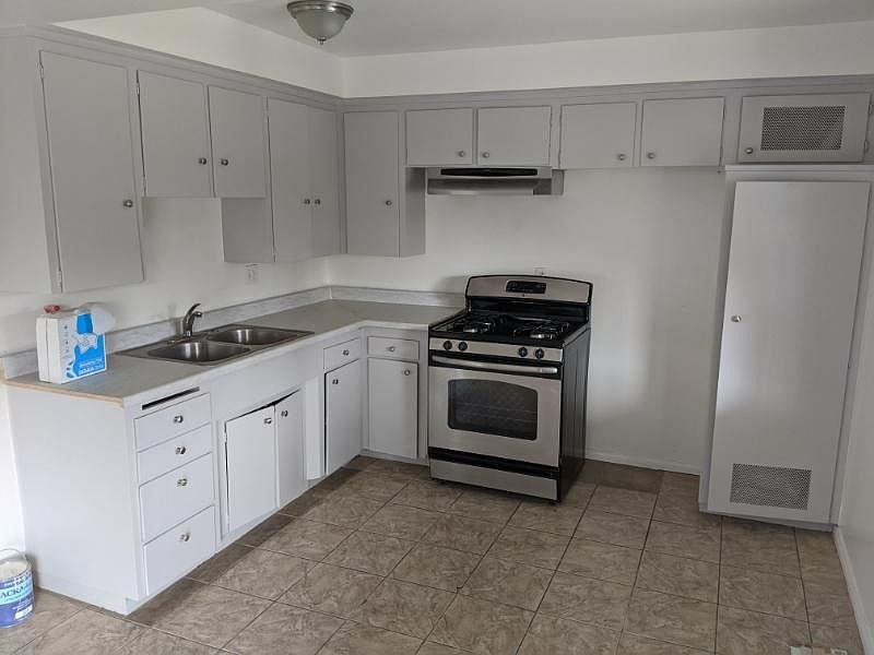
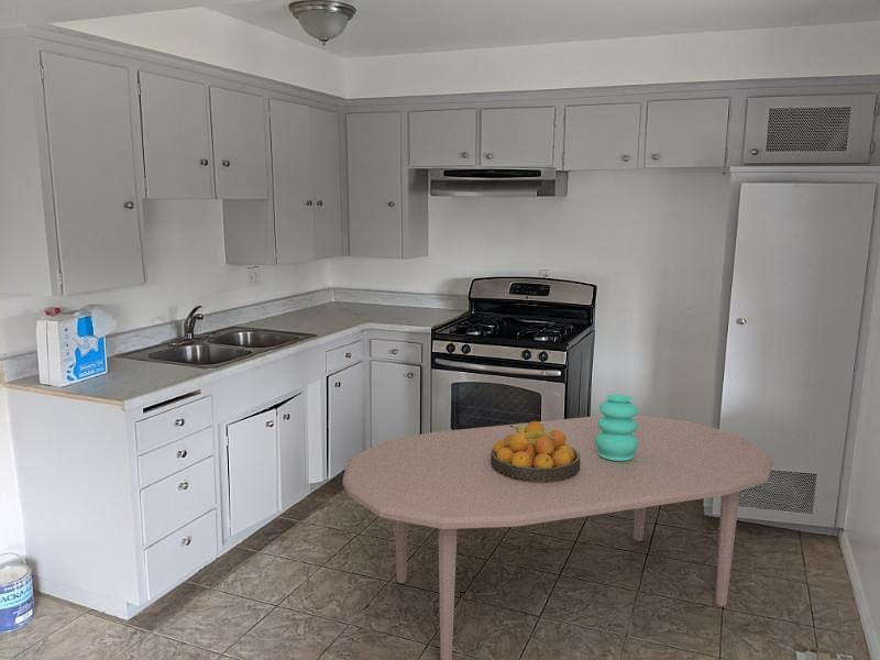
+ fruit bowl (535, 447)
+ vase (617, 427)
+ dining table (560, 519)
